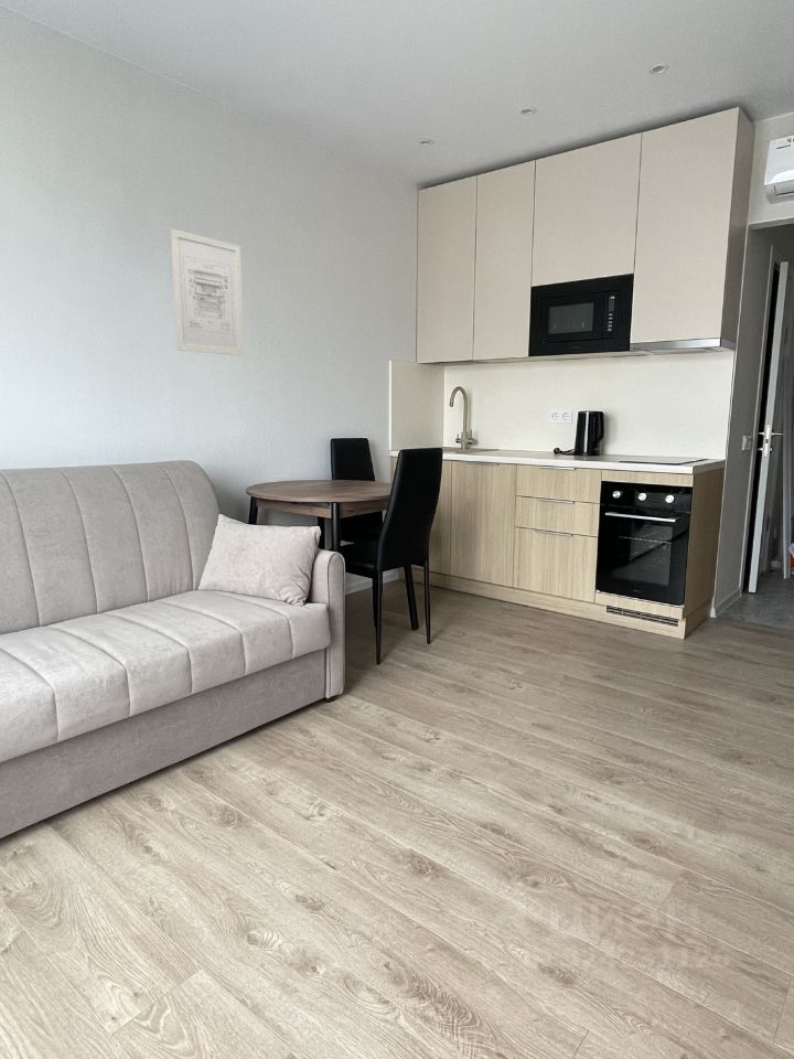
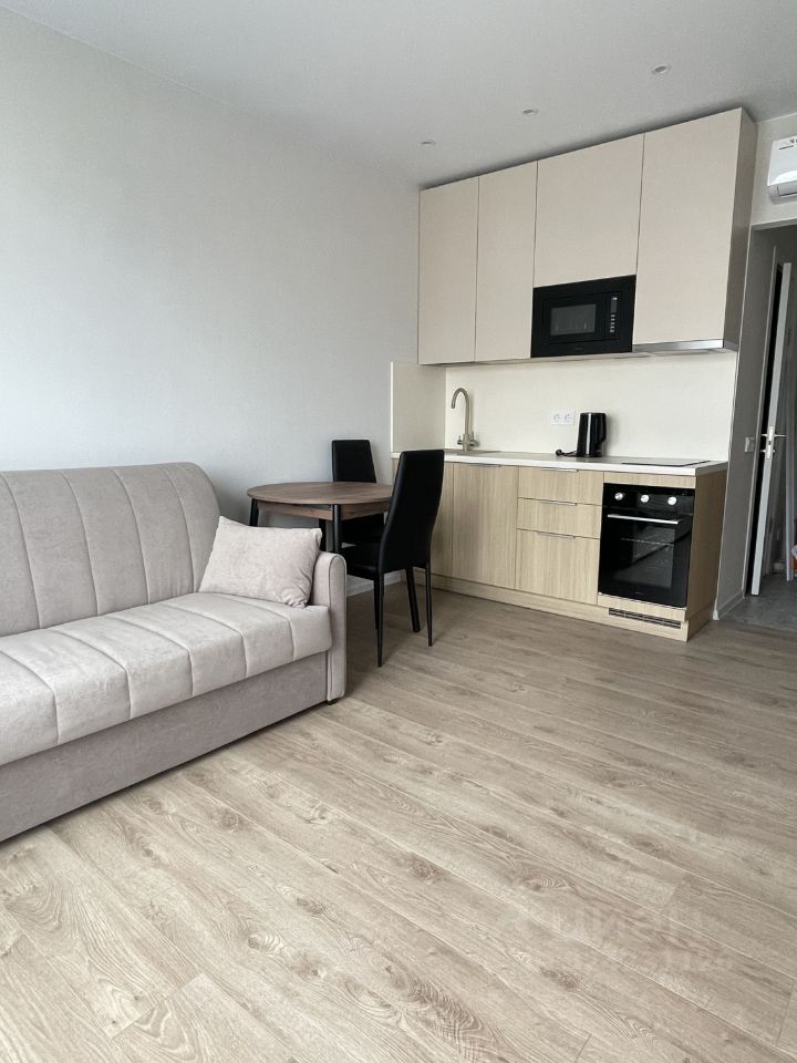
- wall art (208, 296)
